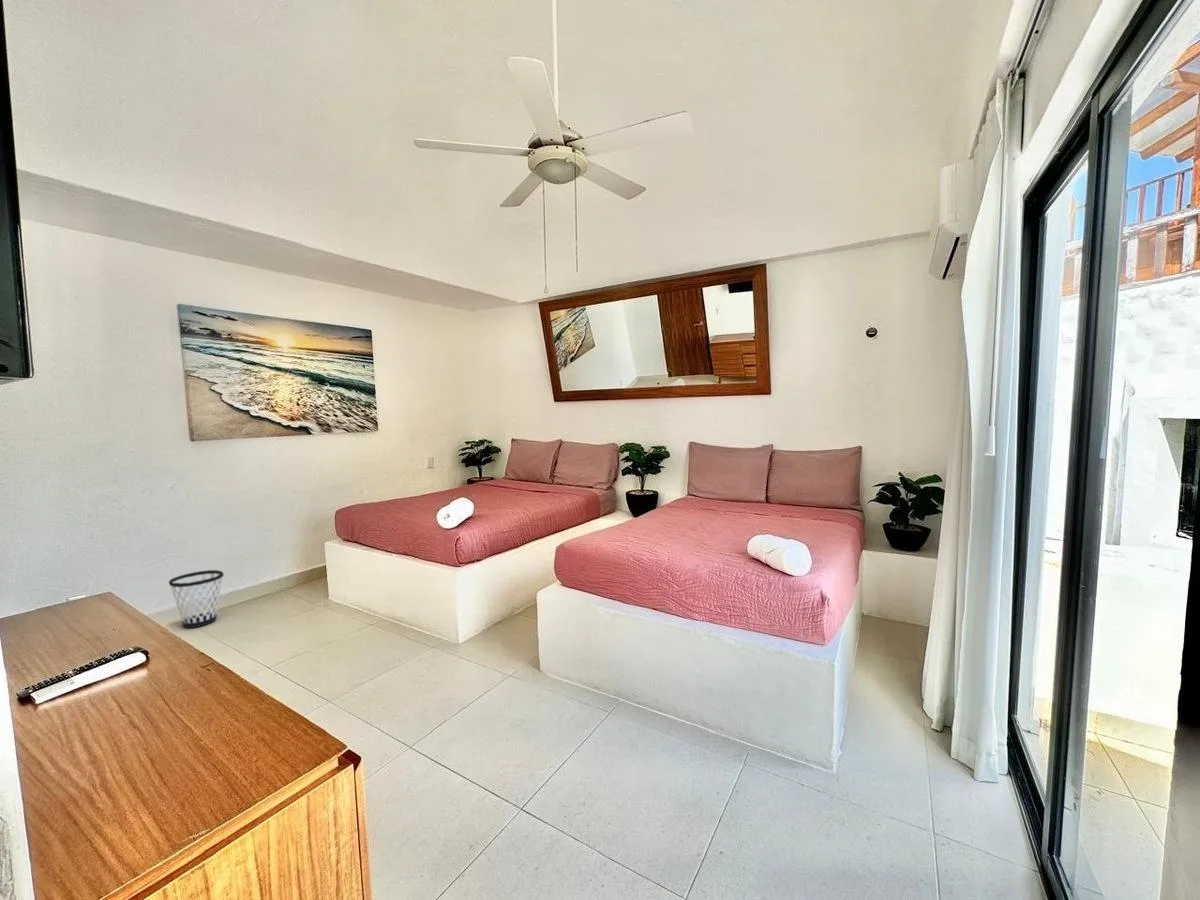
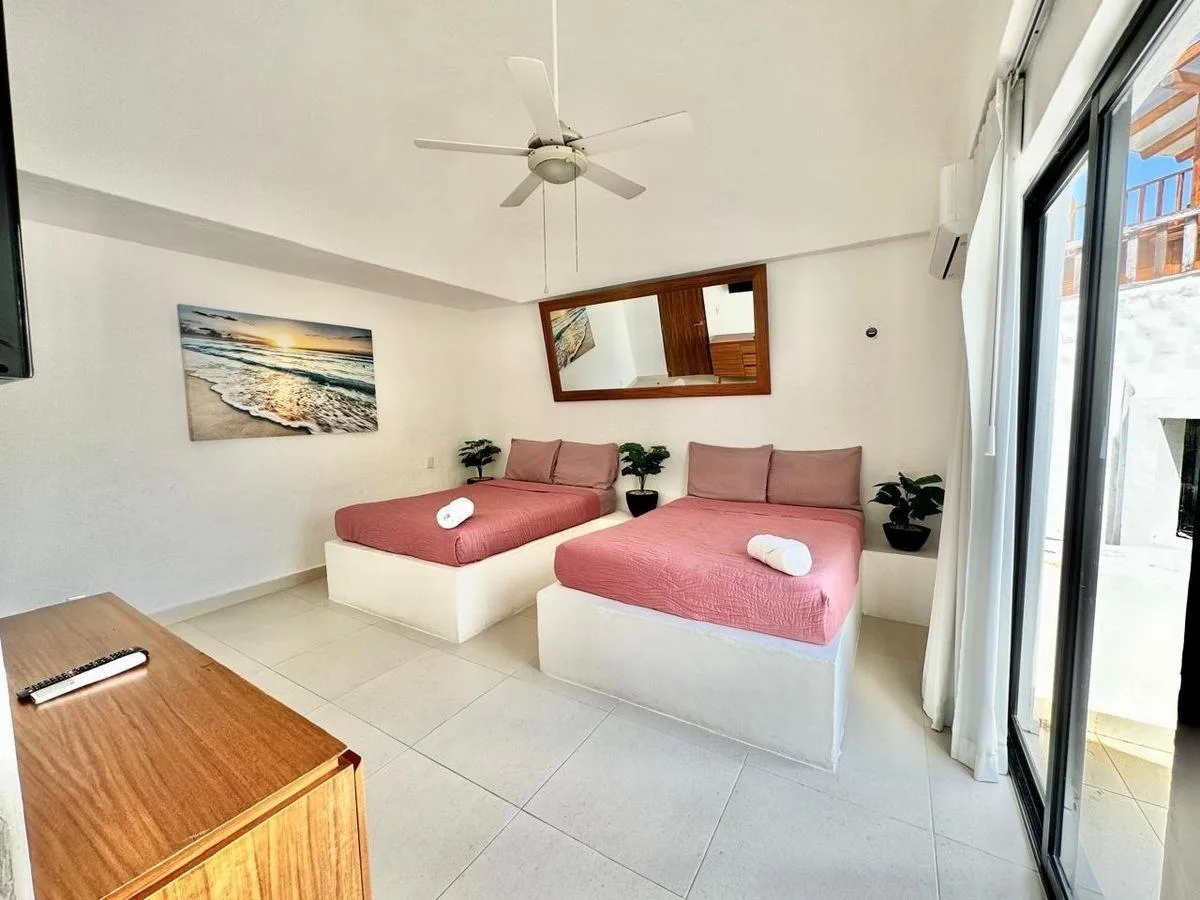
- wastebasket (198, 600)
